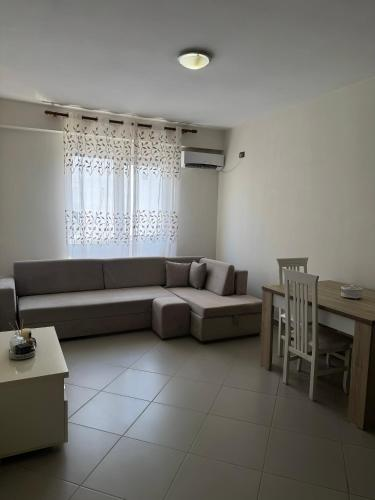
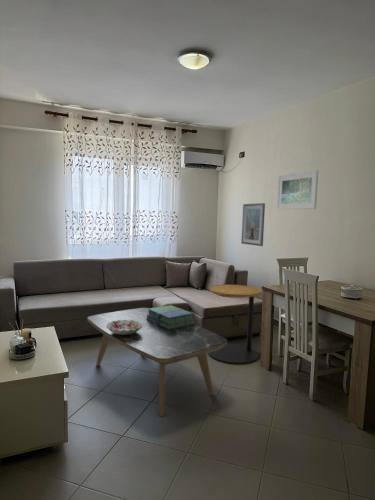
+ stack of books (170, 315)
+ decorative bowl (124, 328)
+ picture frame (252, 224)
+ coffee table (151, 353)
+ side table (248, 321)
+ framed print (296, 191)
